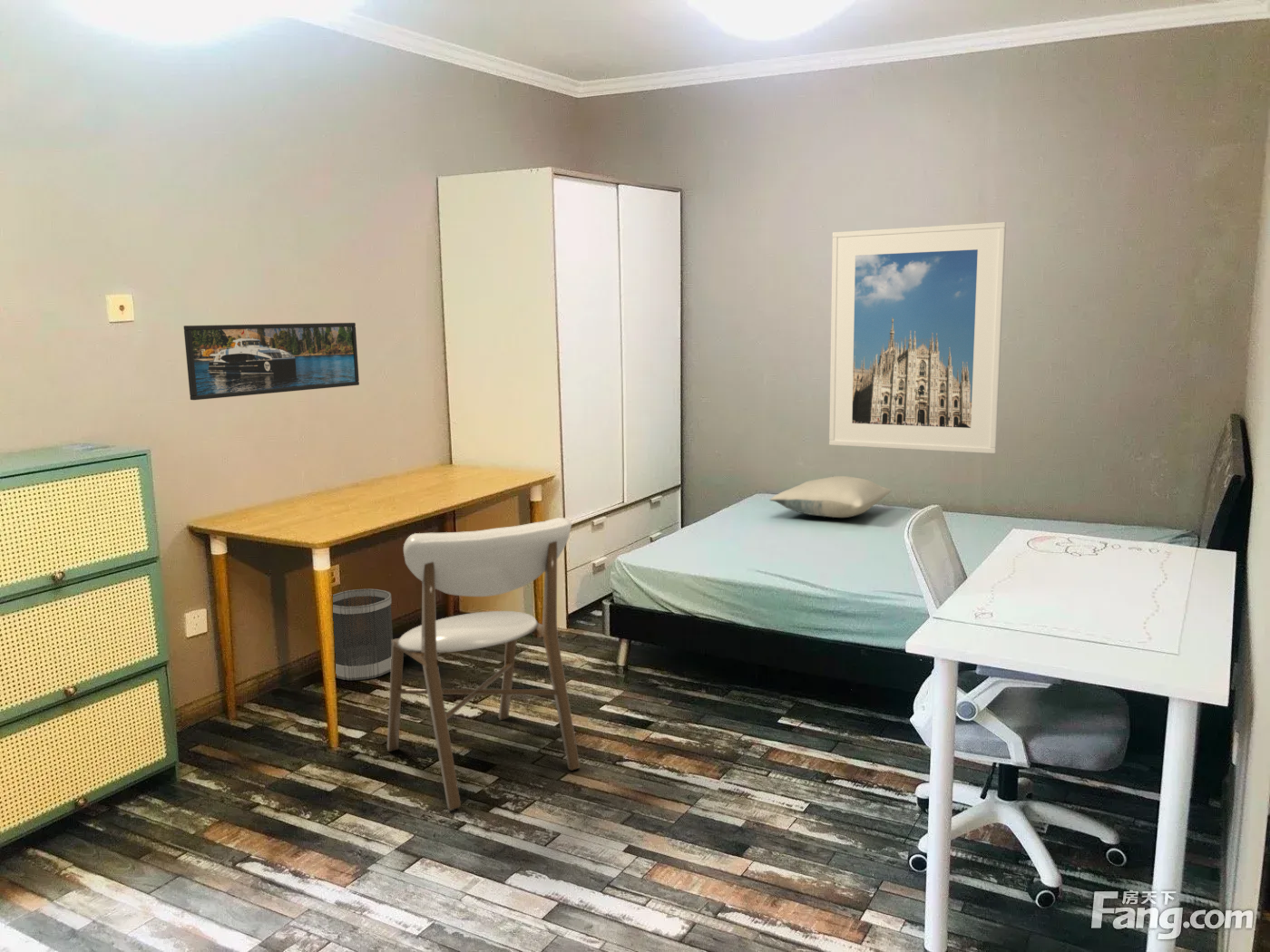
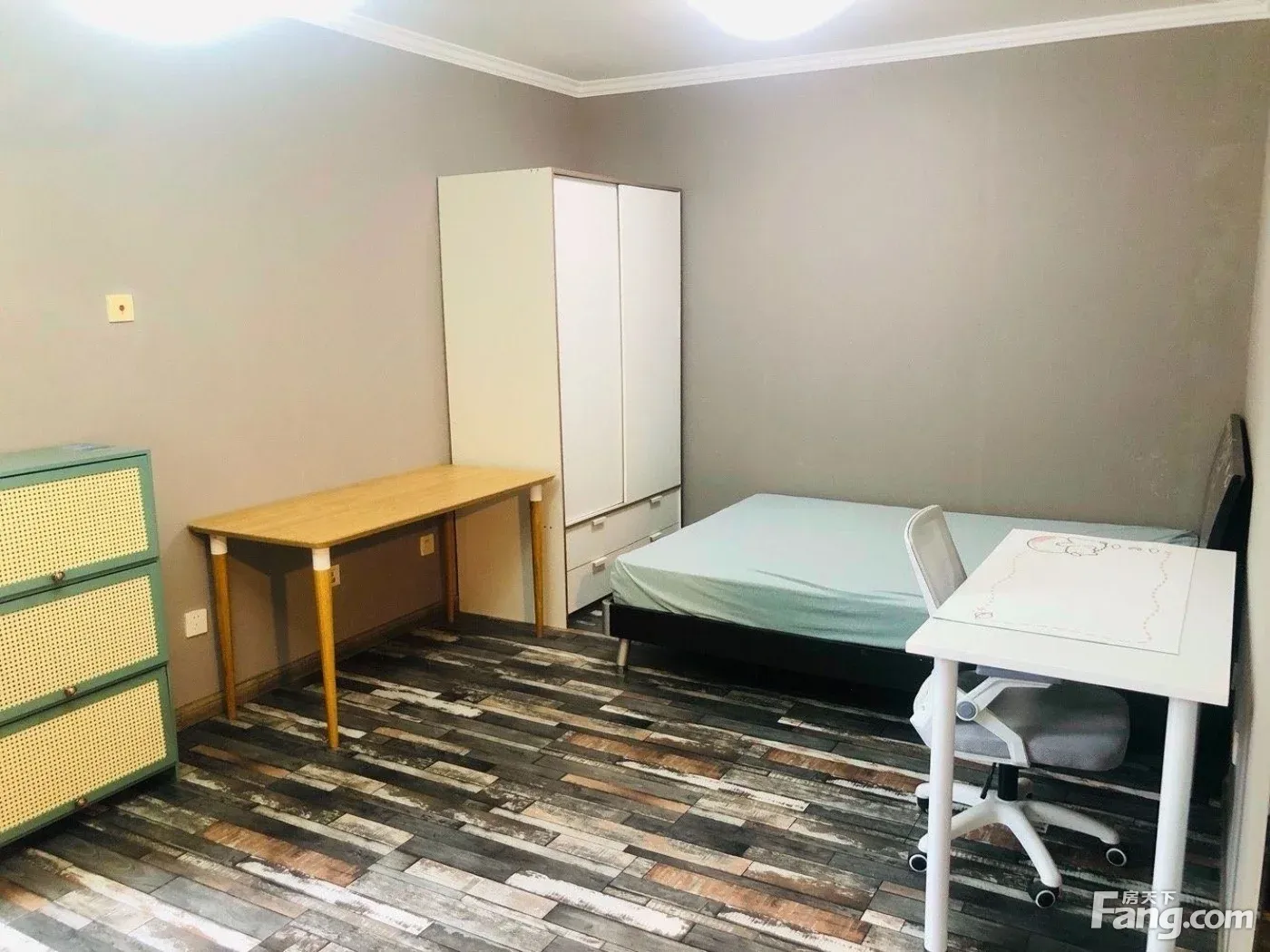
- dining chair (474, 640)
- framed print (279, 358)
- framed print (912, 340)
- pillow (830, 496)
- wastebasket (360, 633)
